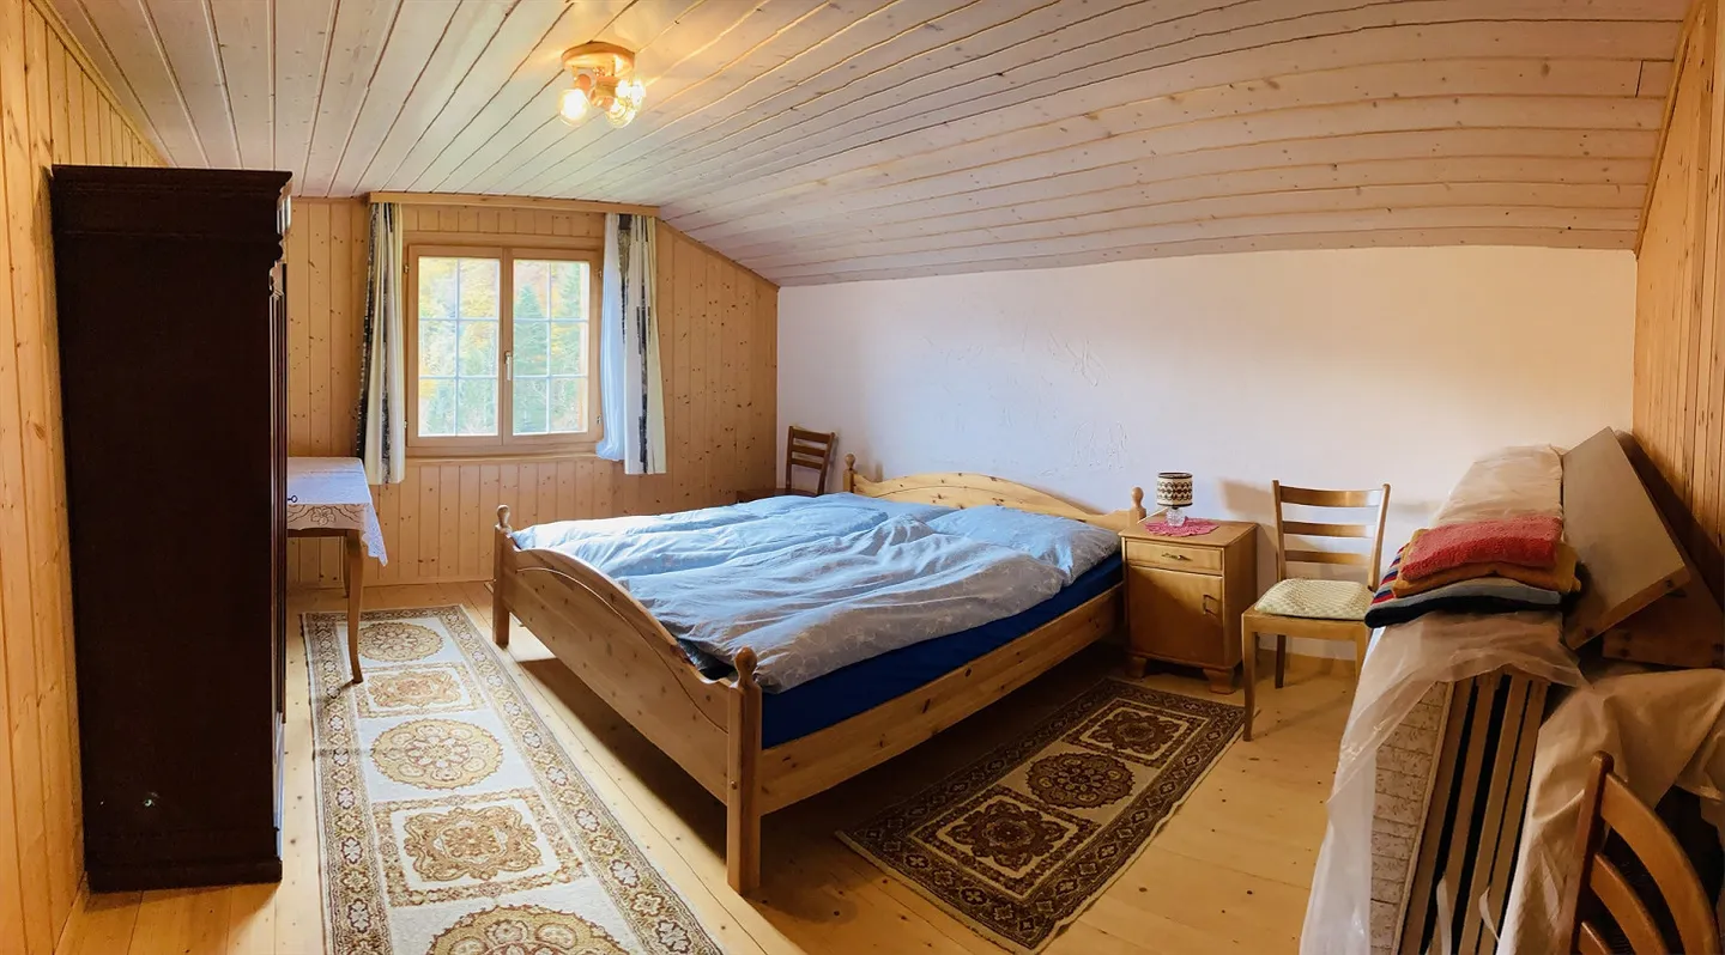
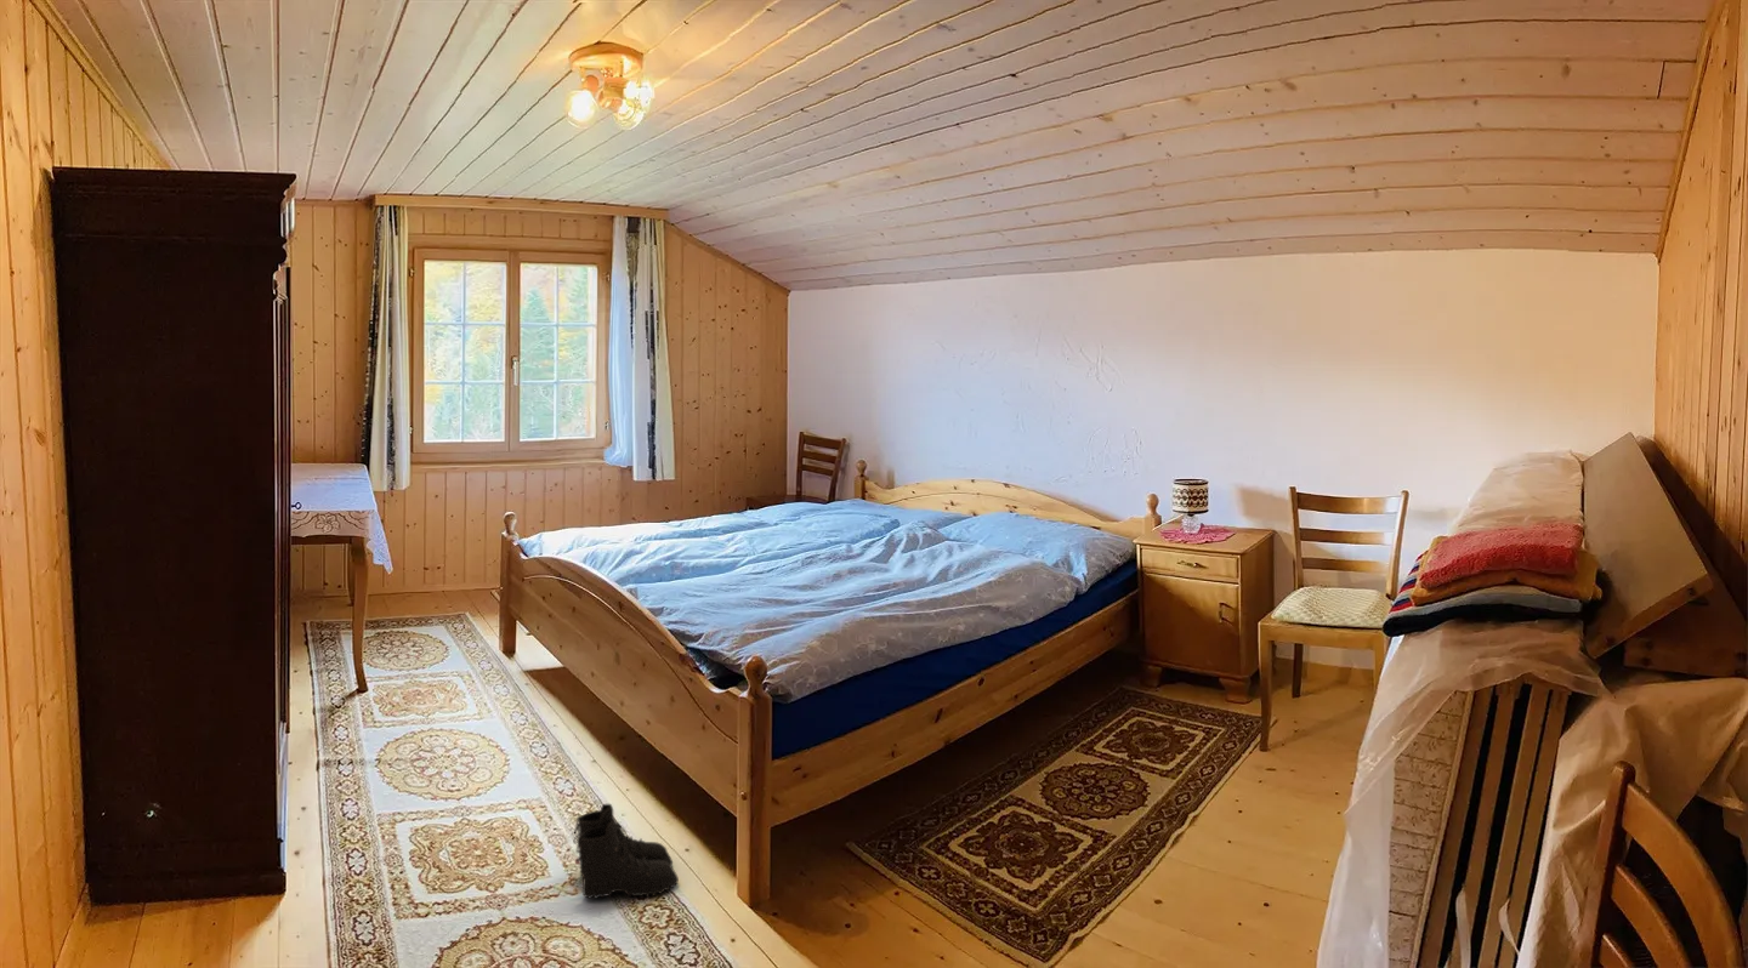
+ boots (625, 845)
